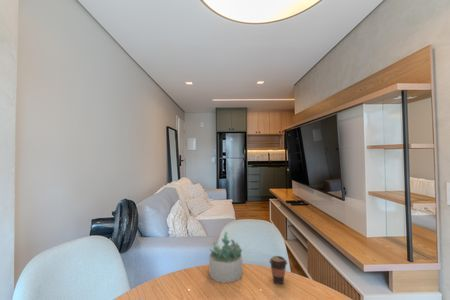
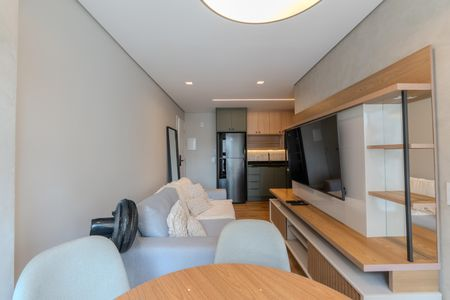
- coffee cup (278, 269)
- succulent plant (225, 252)
